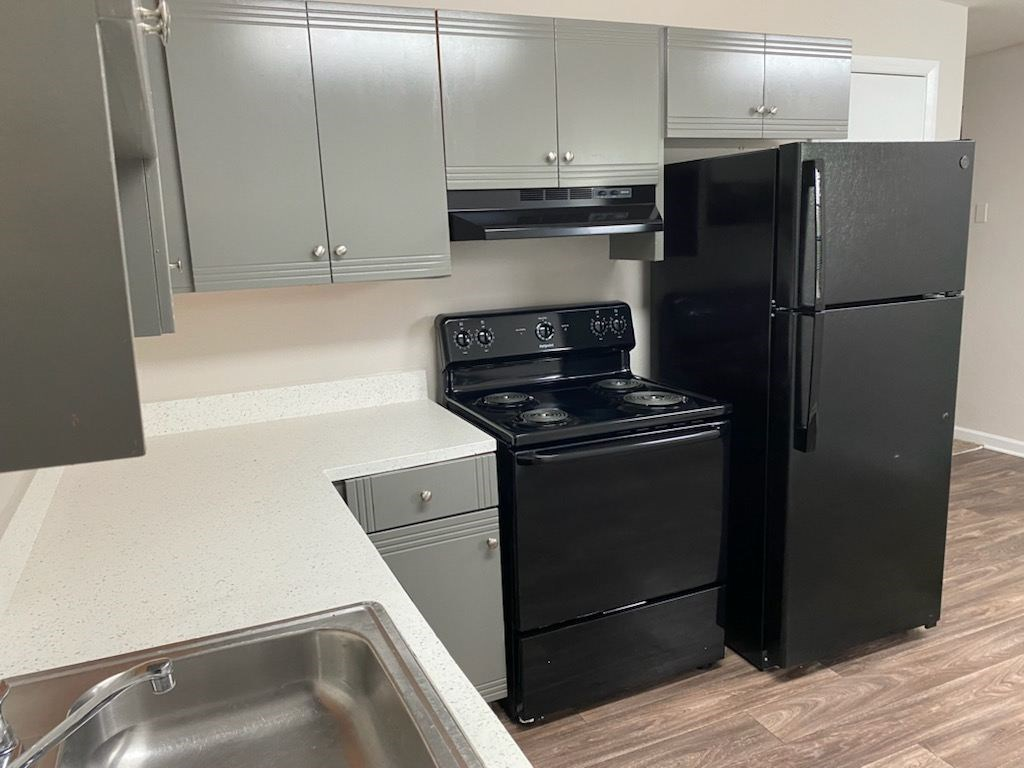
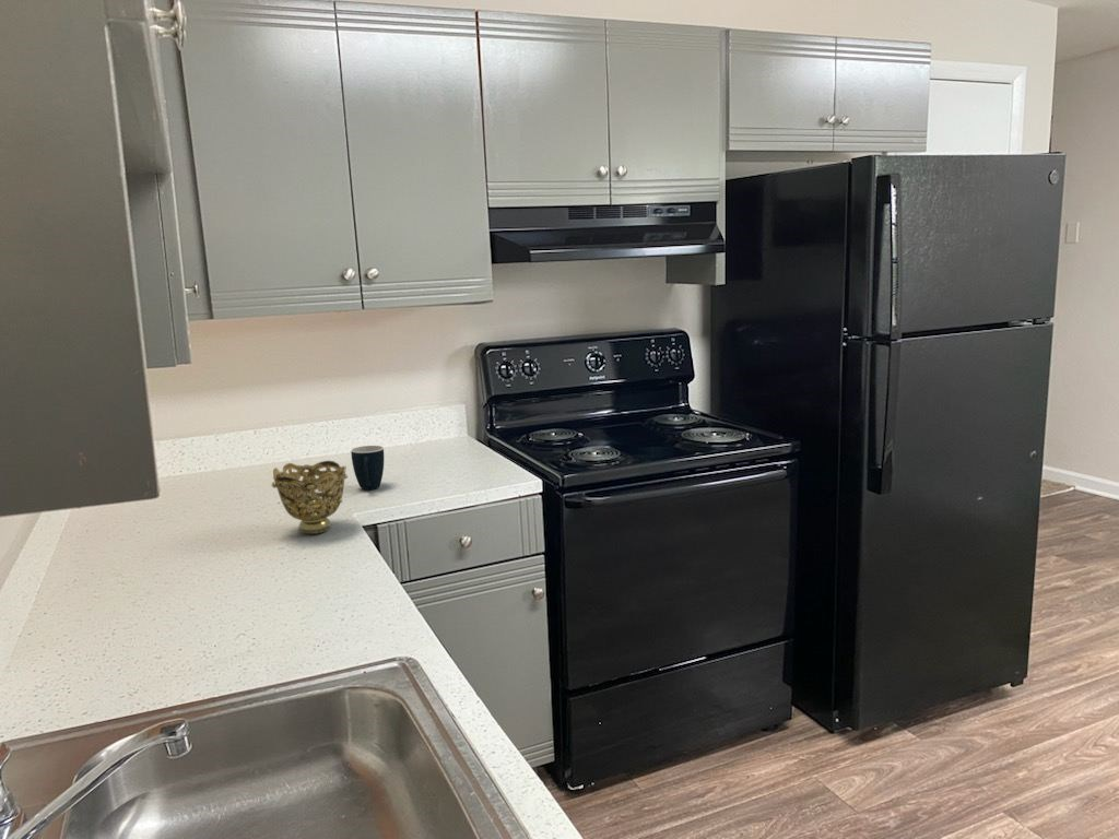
+ decorative bowl (311, 498)
+ mug (368, 470)
